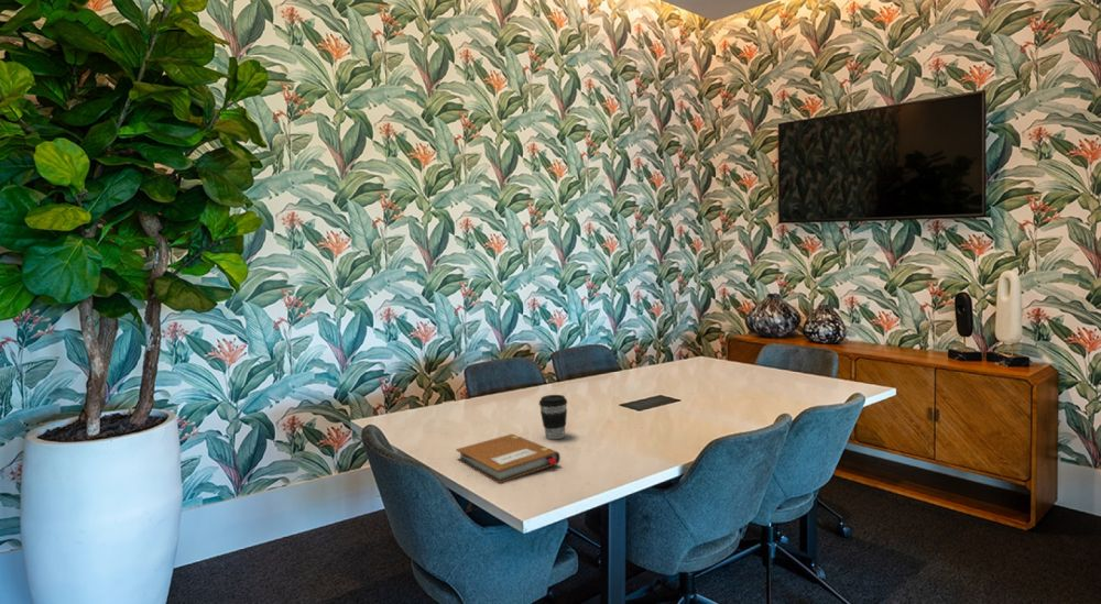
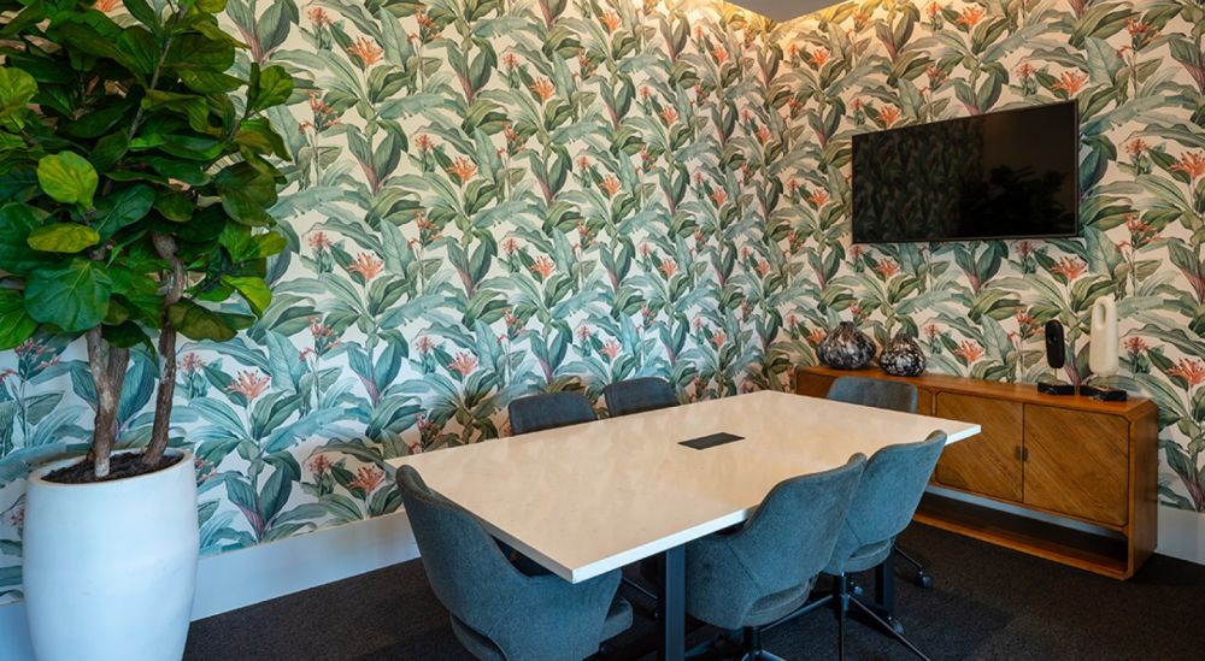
- coffee cup (554, 417)
- notebook (509, 455)
